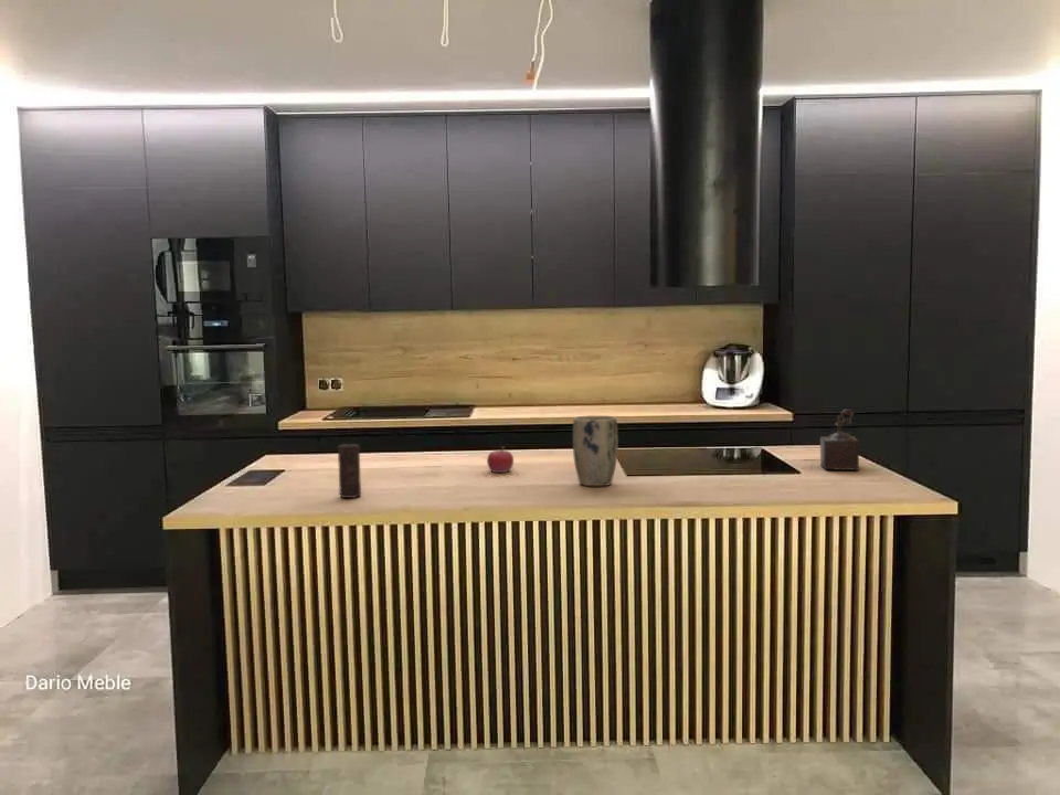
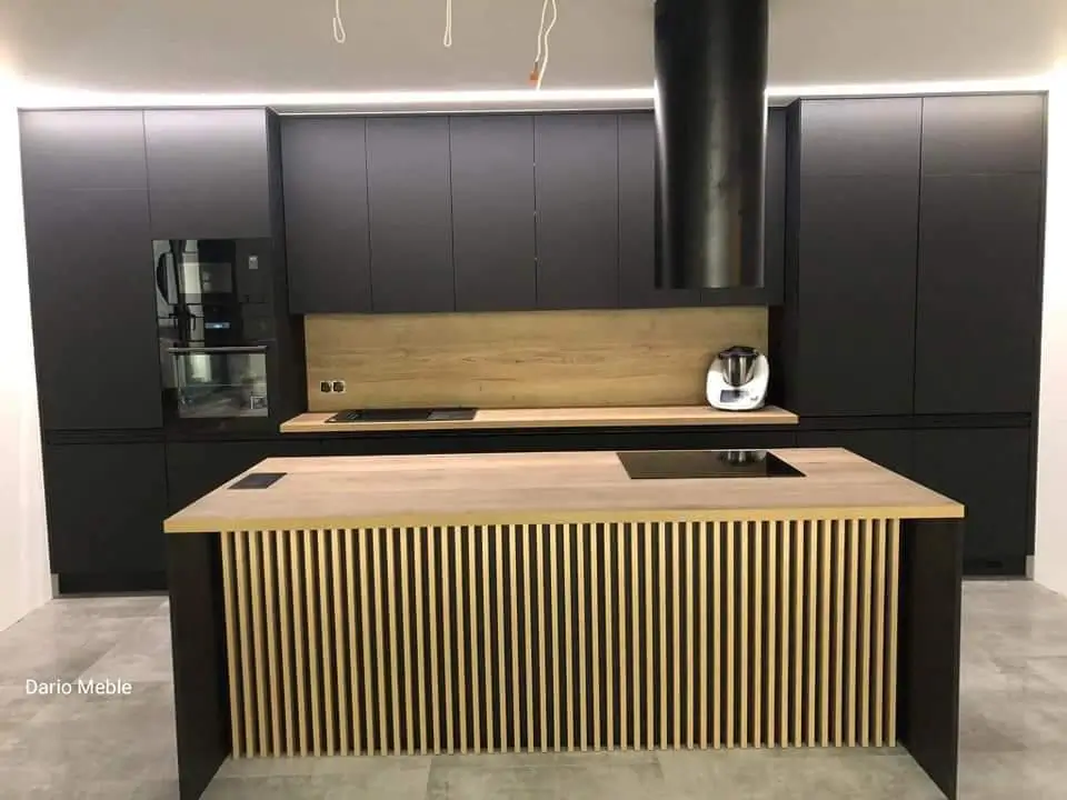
- pepper mill (838, 438)
- fruit (500, 458)
- candle (349, 470)
- plant pot (595, 451)
